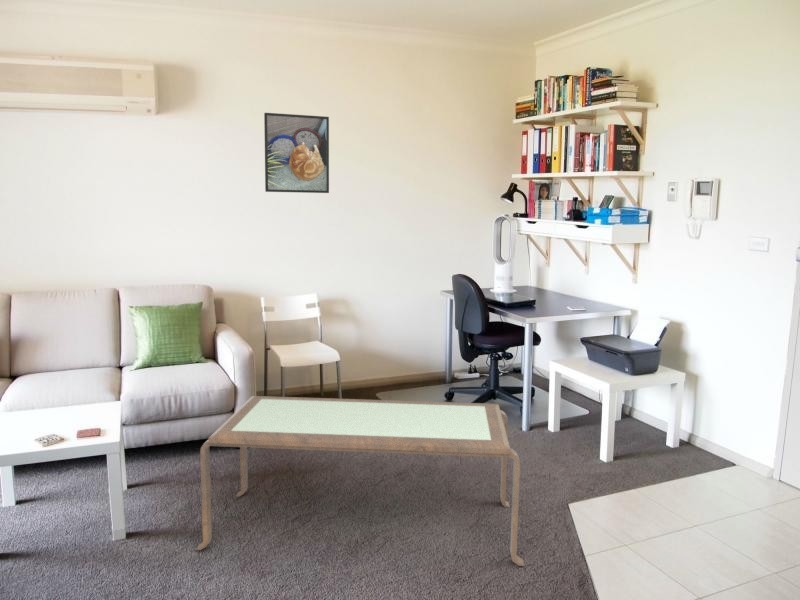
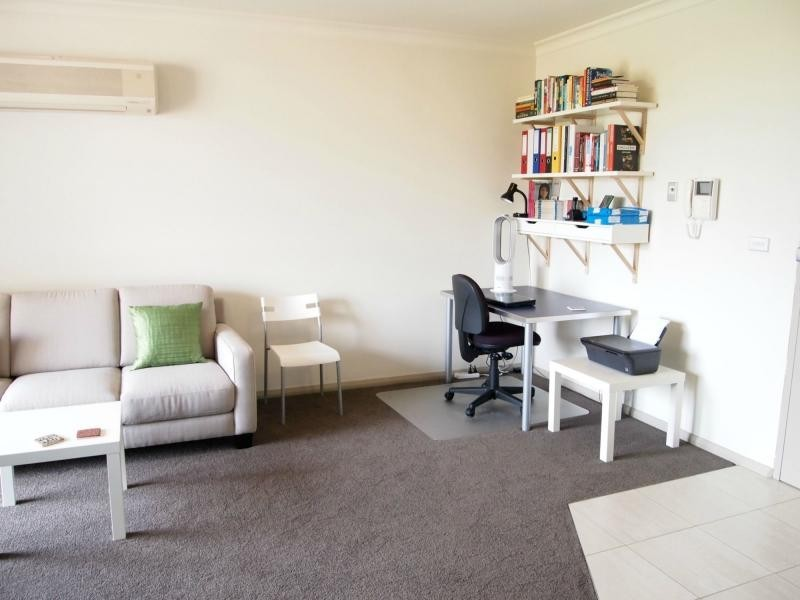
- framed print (297, 153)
- coffee table (365, 451)
